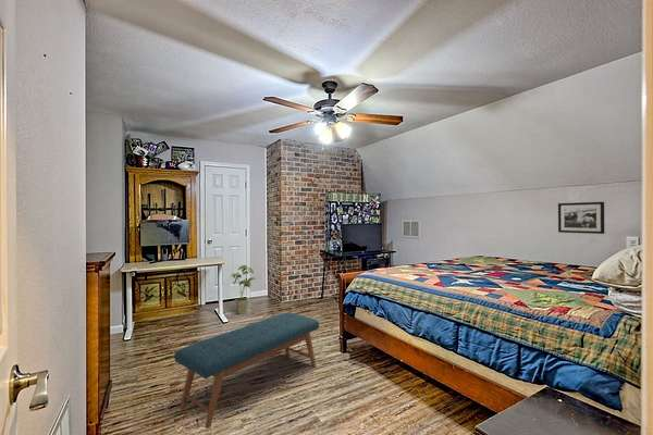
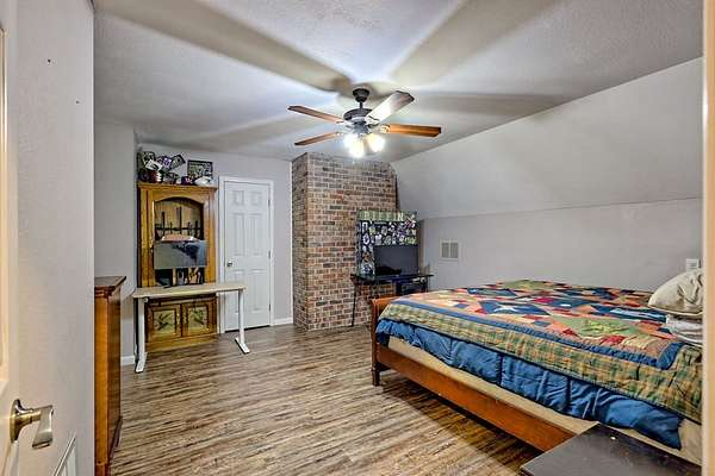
- picture frame (580, 217)
- house plant (244, 287)
- bench (256, 357)
